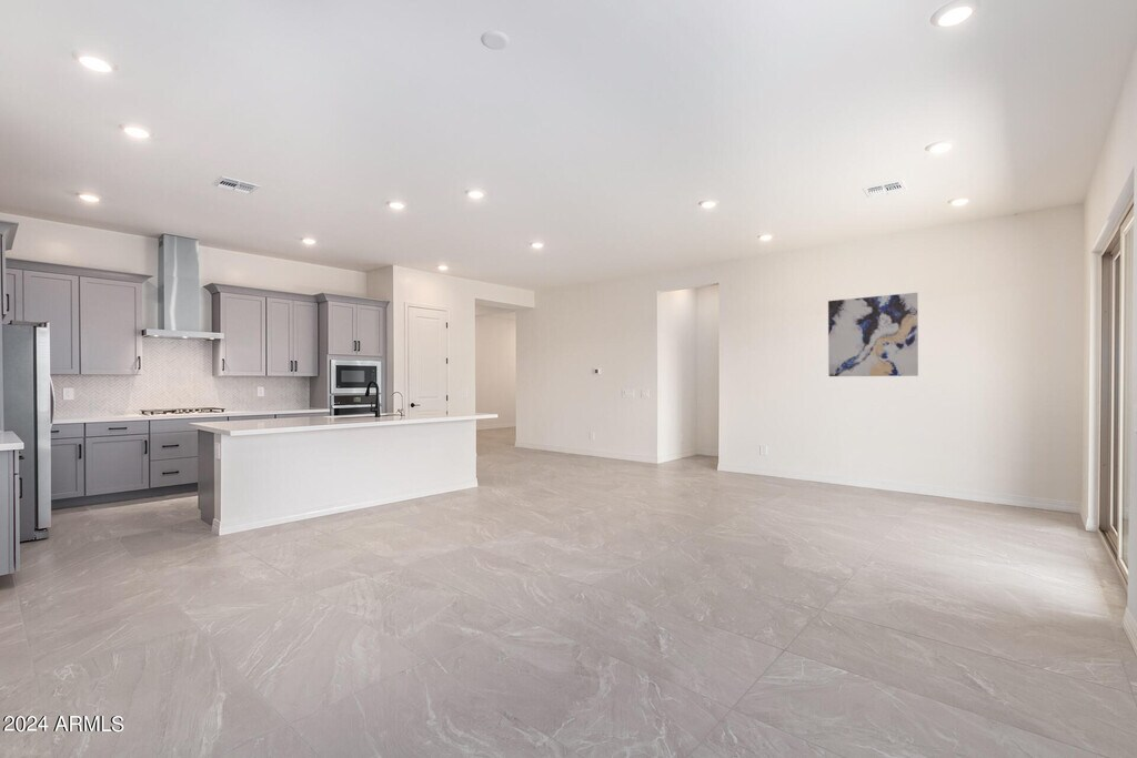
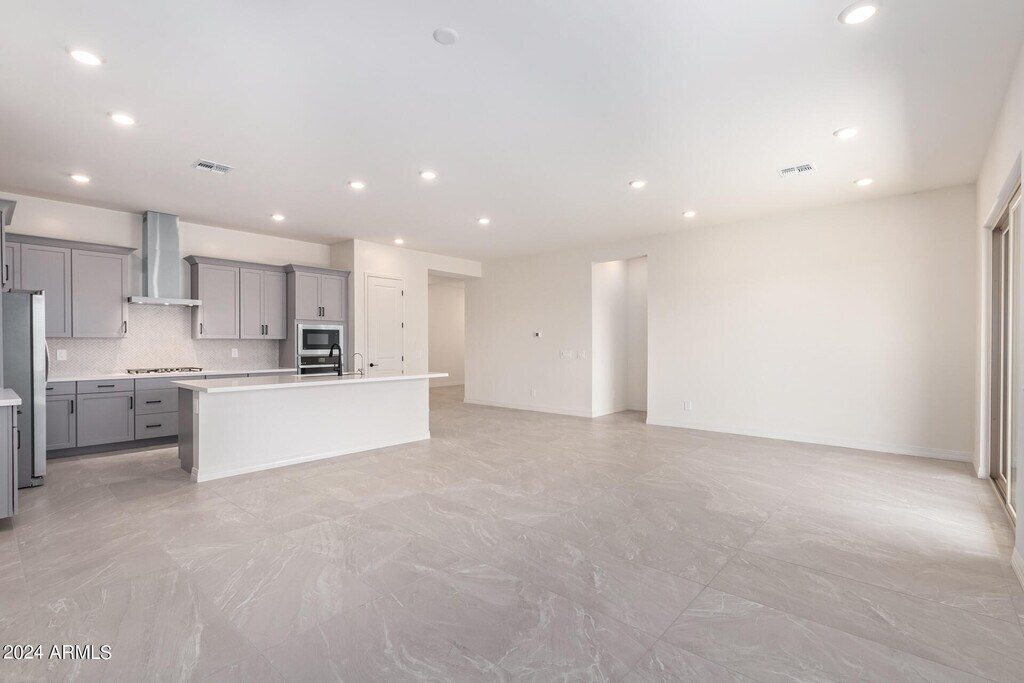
- wall art (871, 336)
